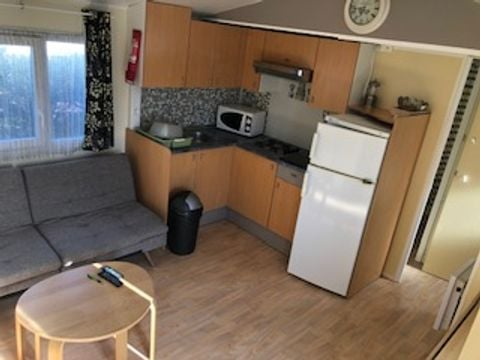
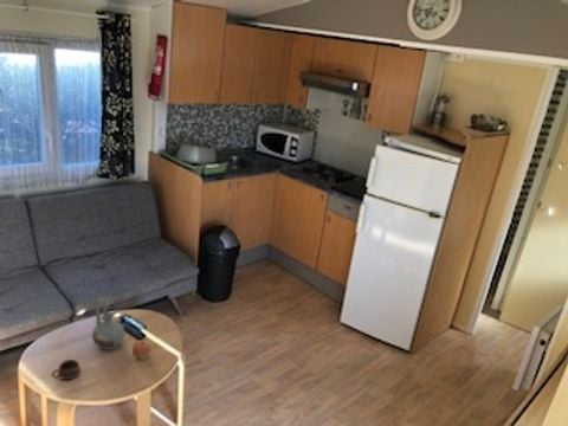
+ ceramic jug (109, 322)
+ cup (65, 370)
+ apple (141, 349)
